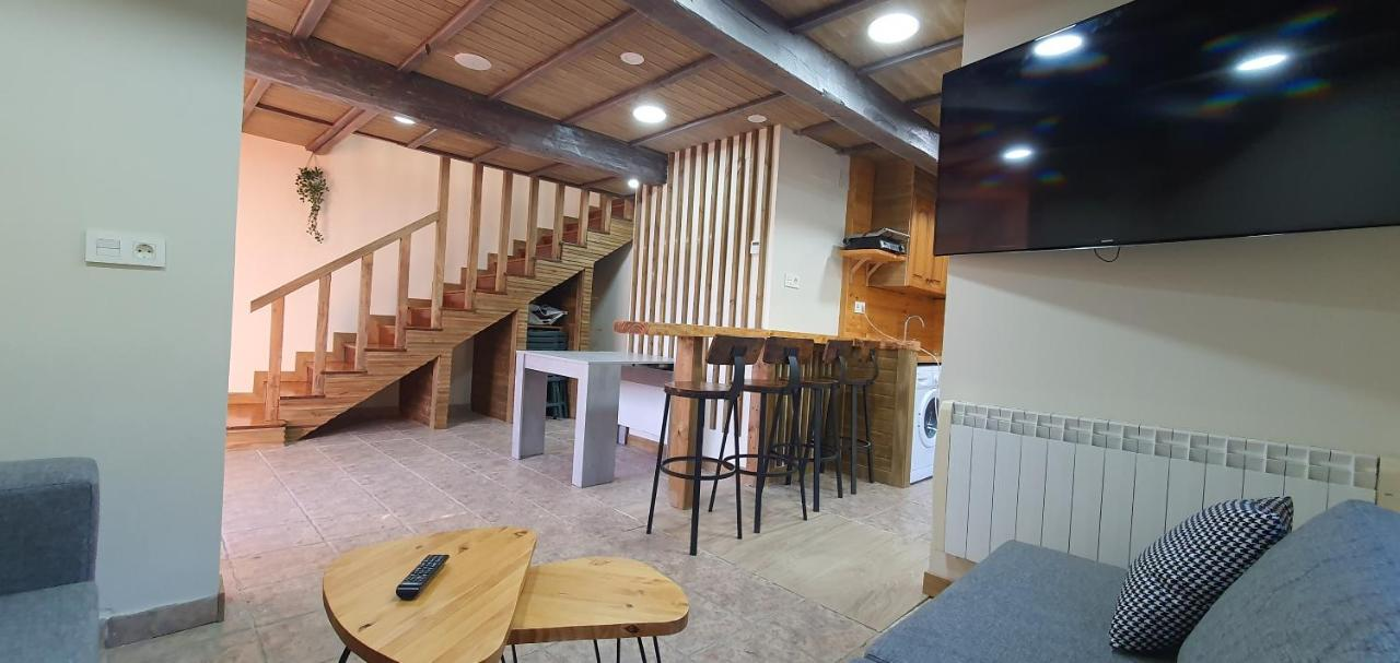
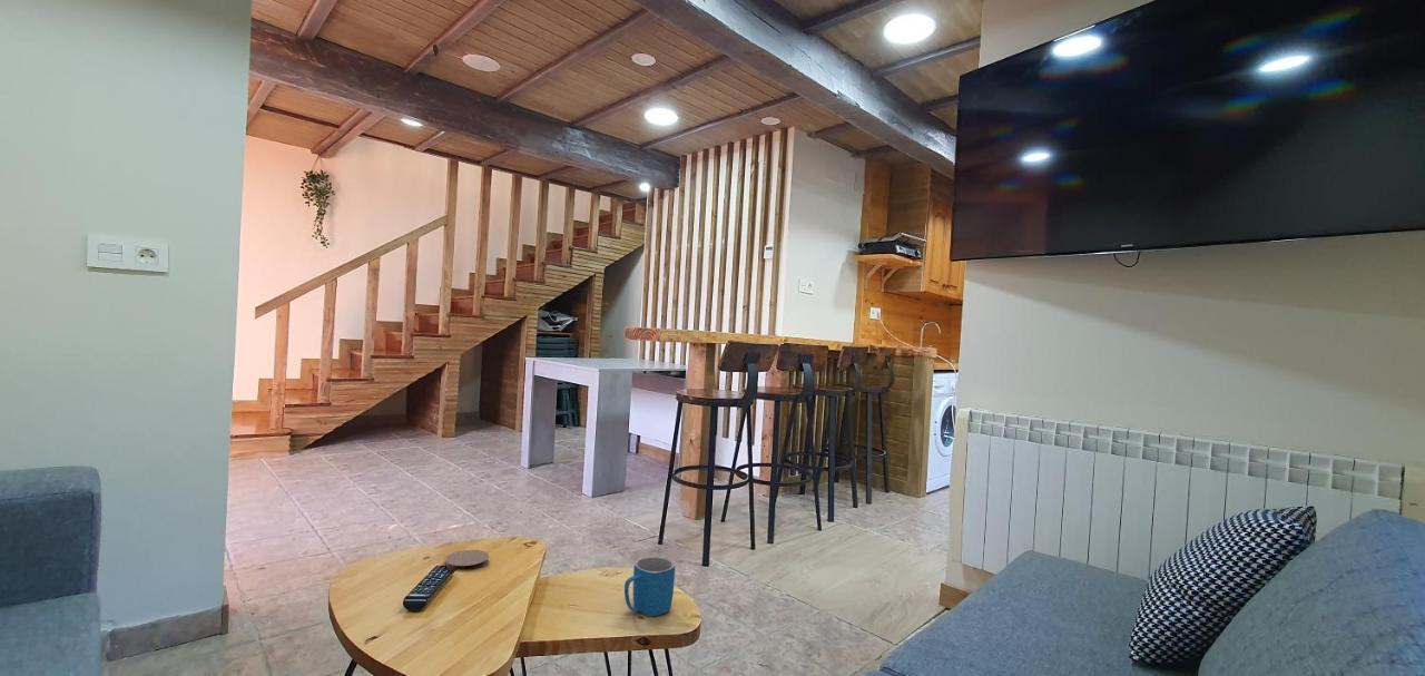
+ mug (647, 587)
+ coaster (466, 560)
